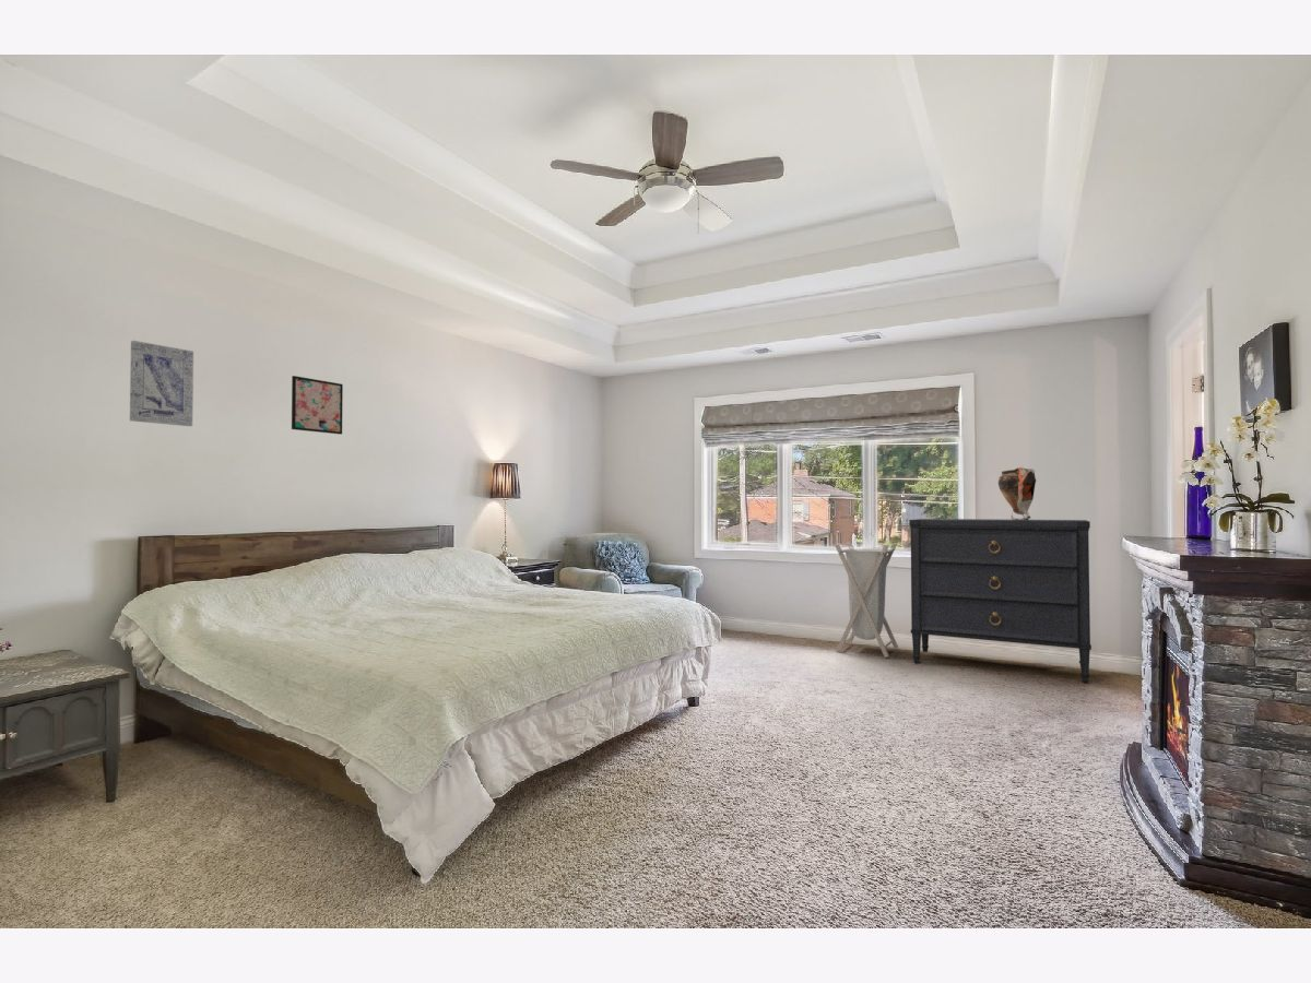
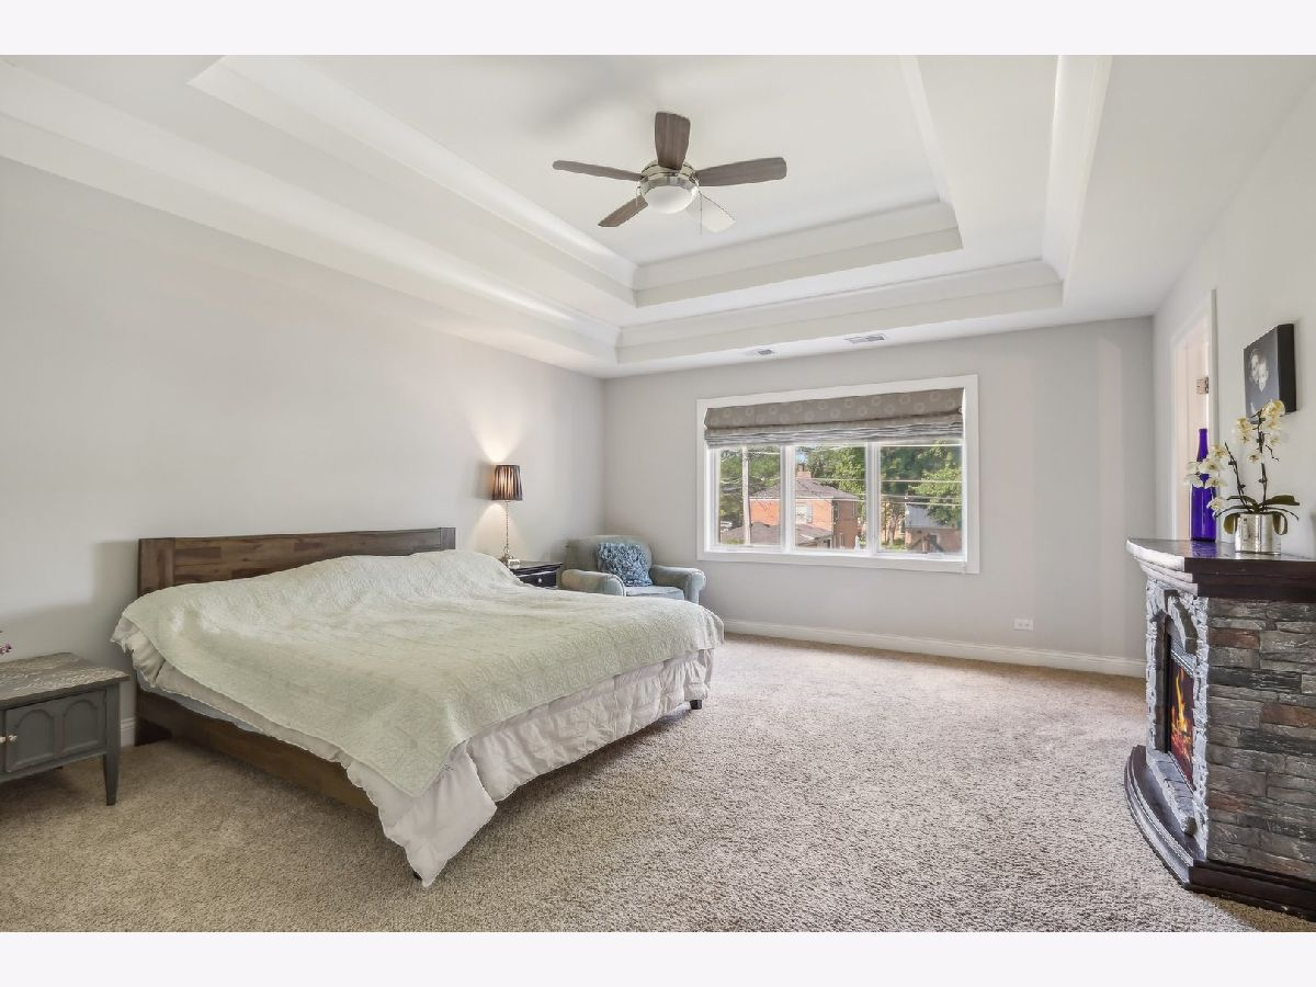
- vase (1017, 494)
- wall art (162, 384)
- dresser (996, 592)
- laundry hamper (866, 596)
- wall art (318, 405)
